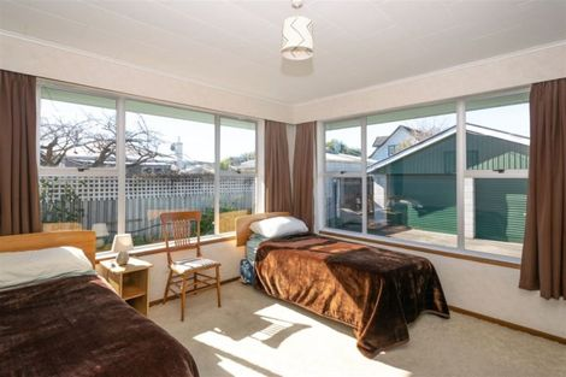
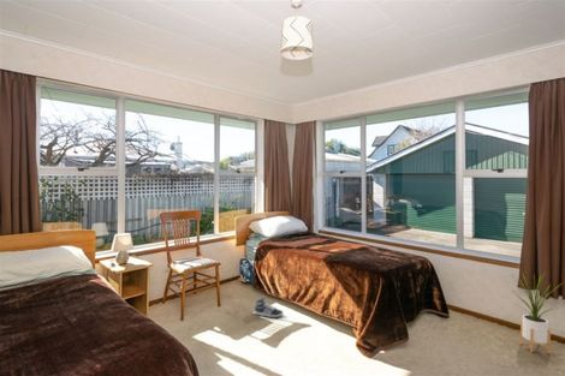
+ sneaker (268, 306)
+ house plant (536, 309)
